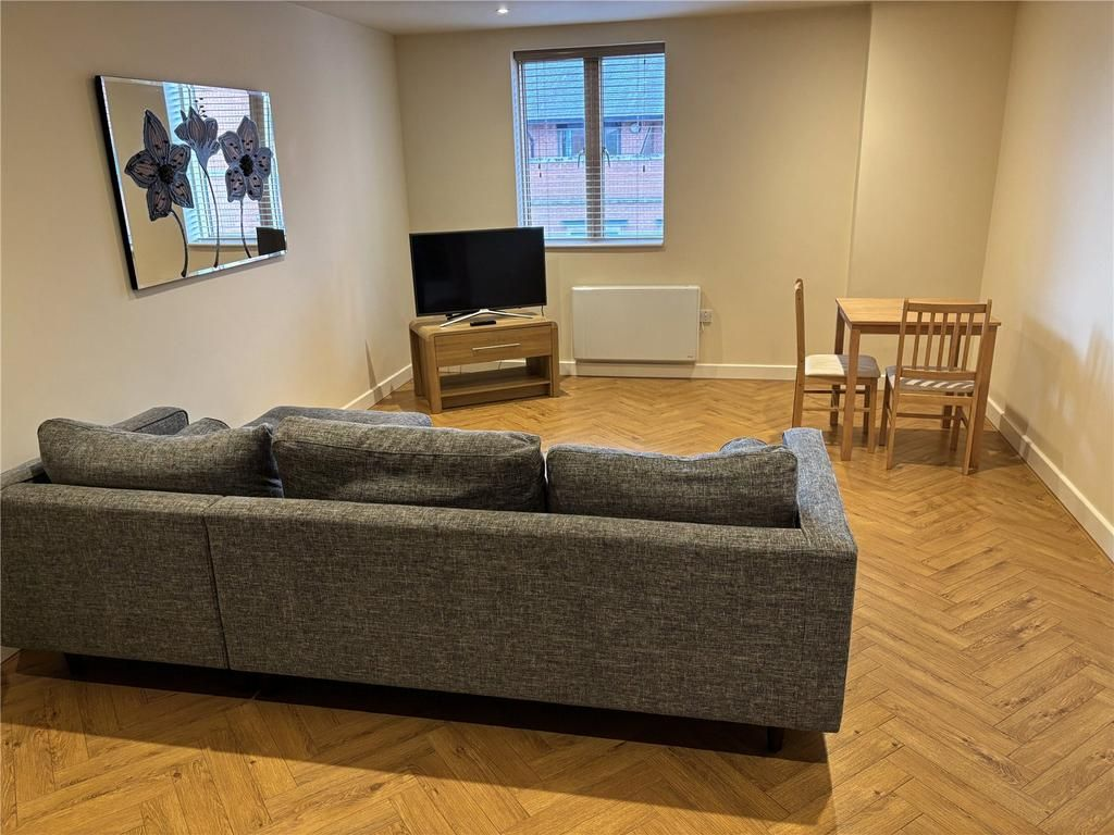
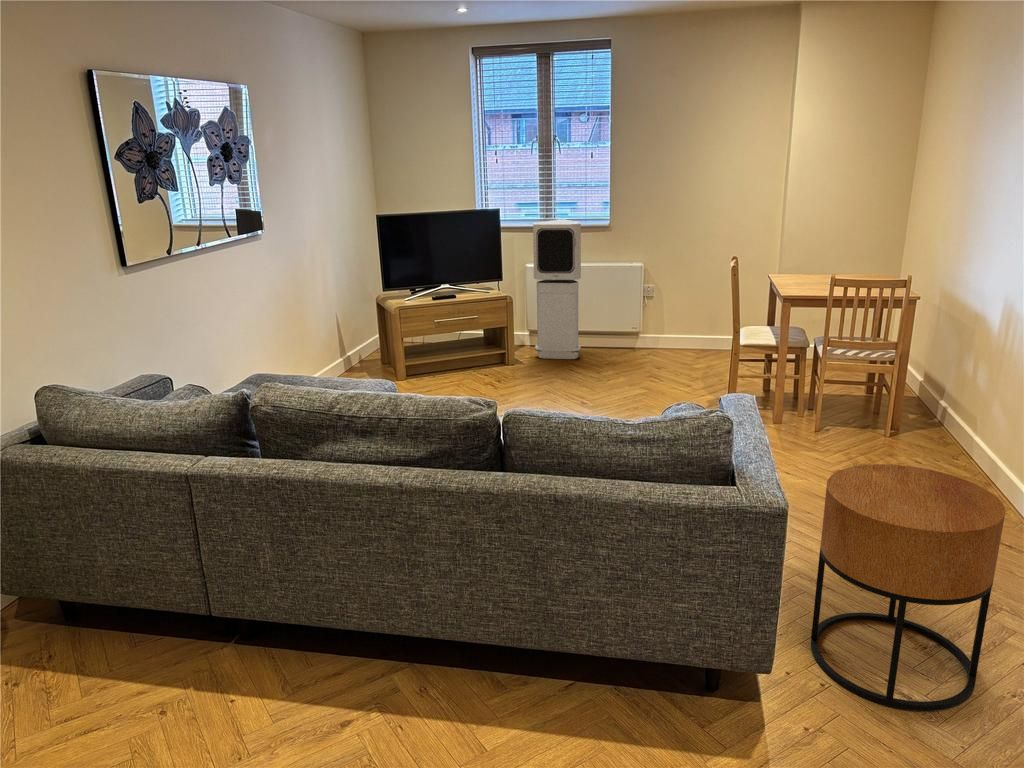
+ air purifier (559, 289)
+ side table (900, 580)
